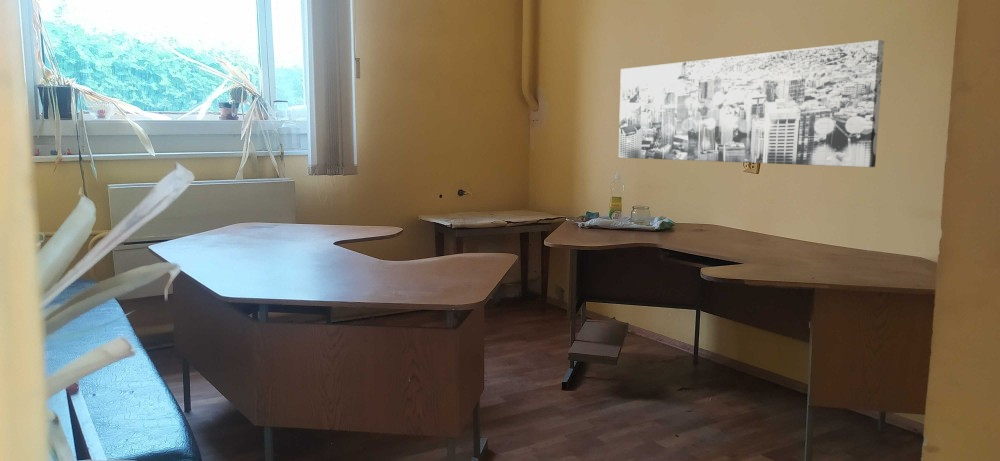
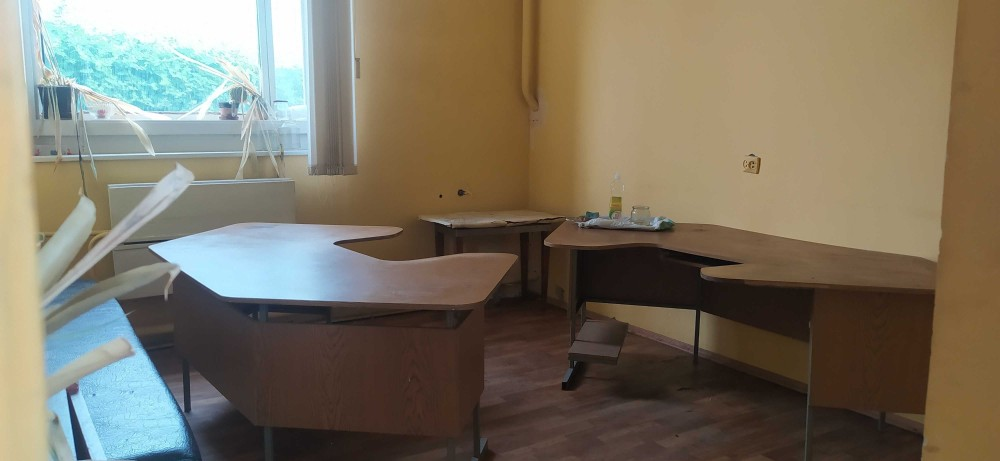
- wall art (726, 109)
